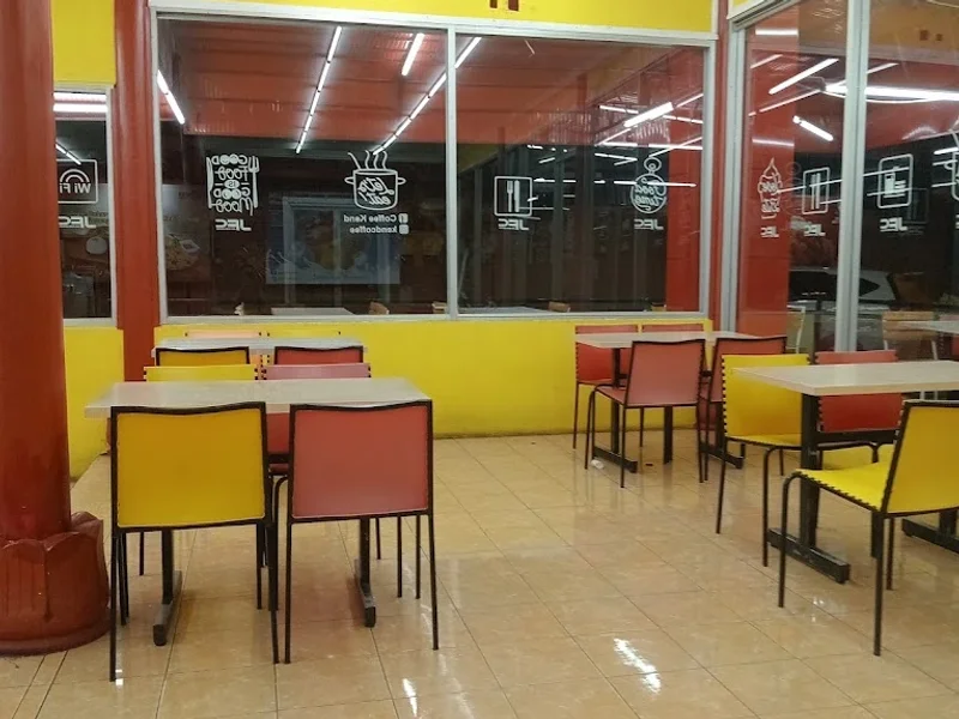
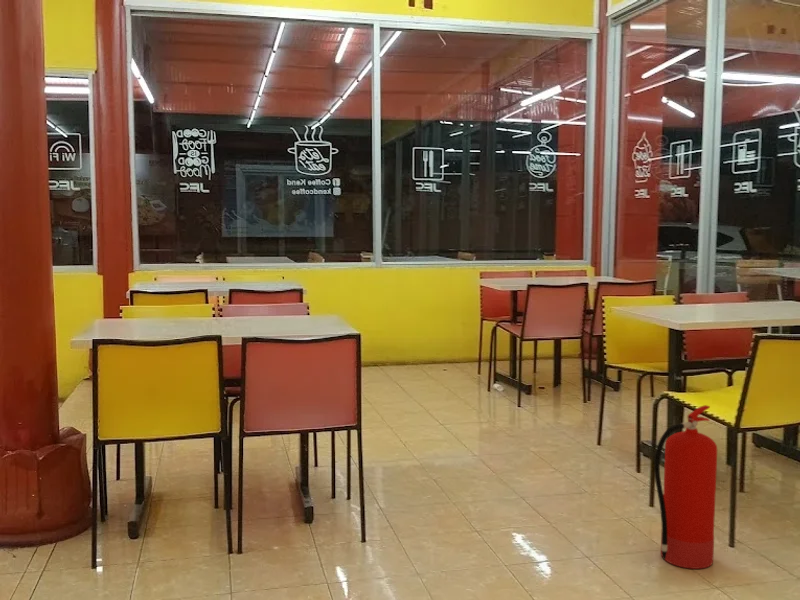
+ fire extinguisher (680, 486)
